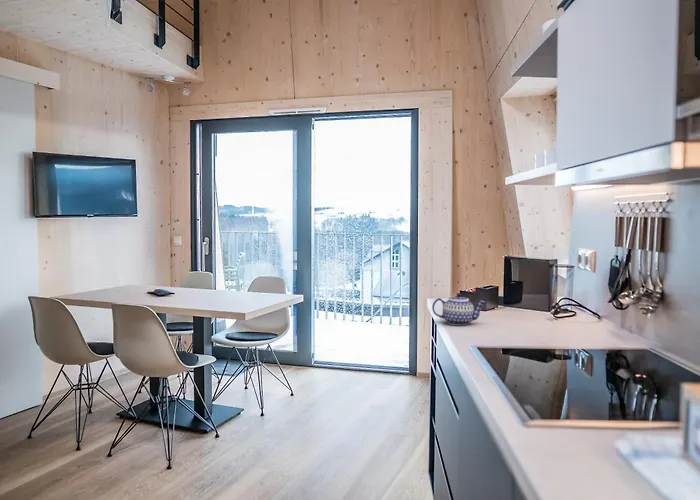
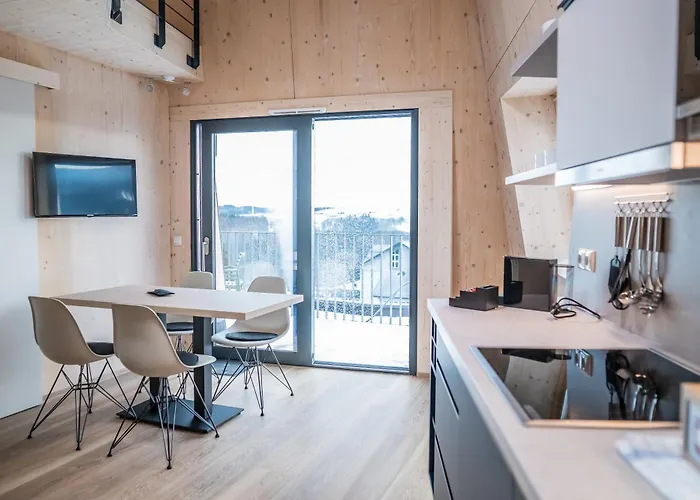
- teapot (458, 308)
